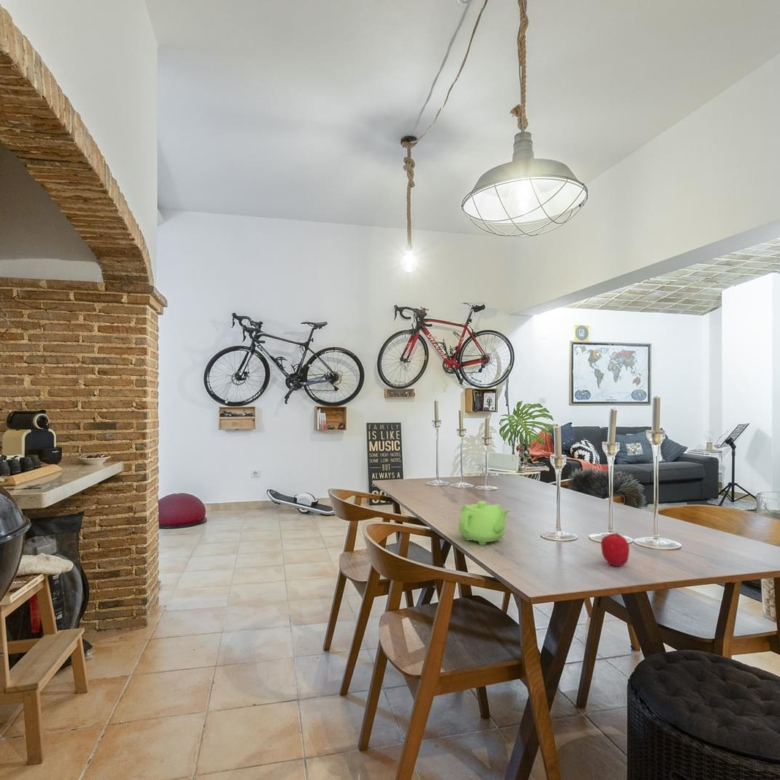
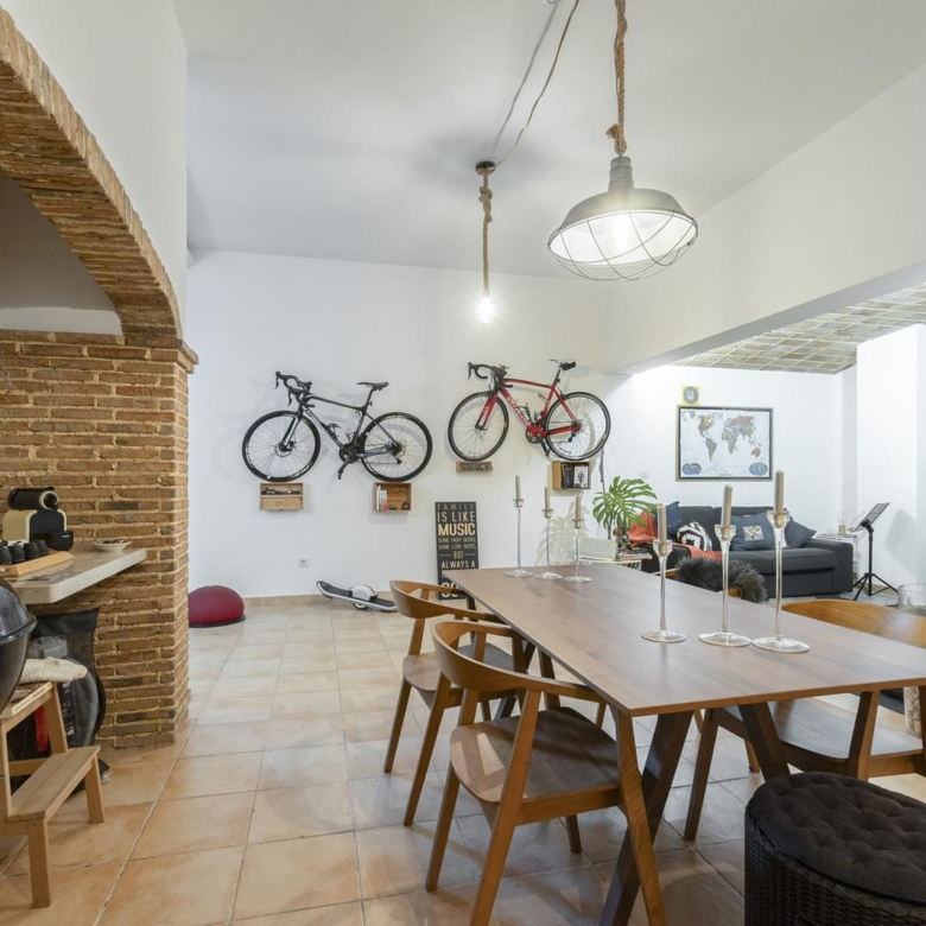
- fruit (615, 547)
- teapot (484, 521)
